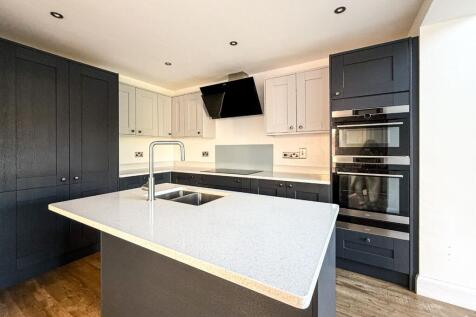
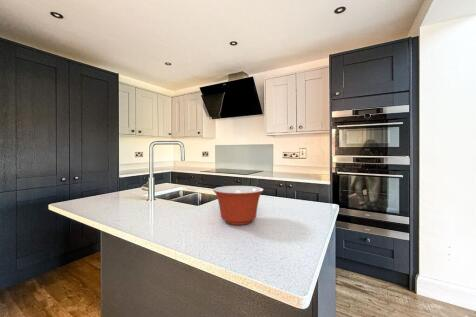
+ mixing bowl (238, 205)
